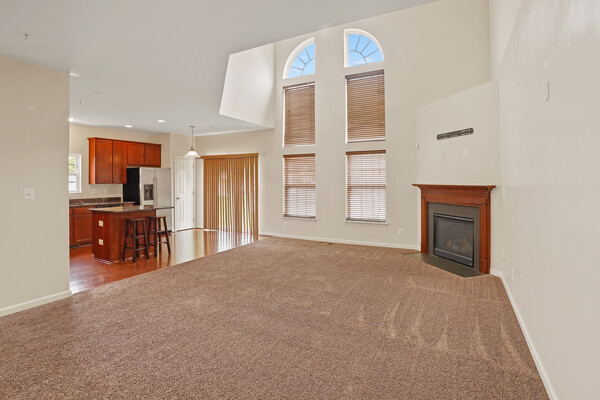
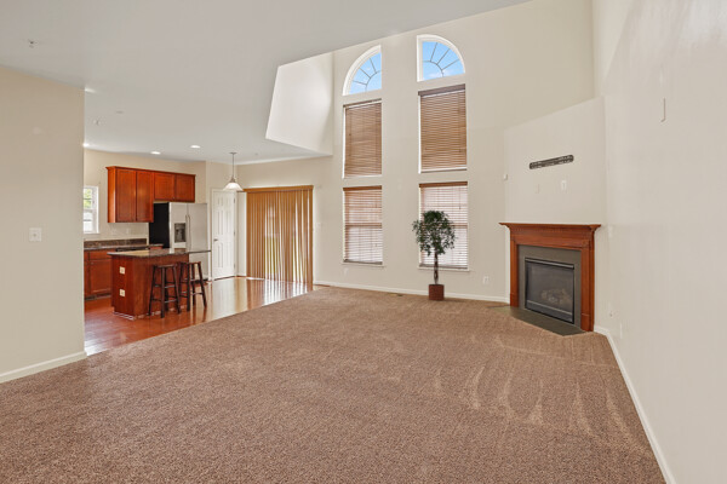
+ potted tree (434, 254)
